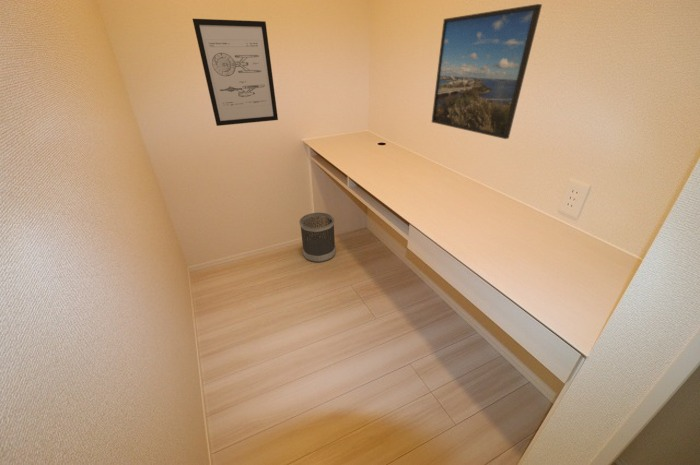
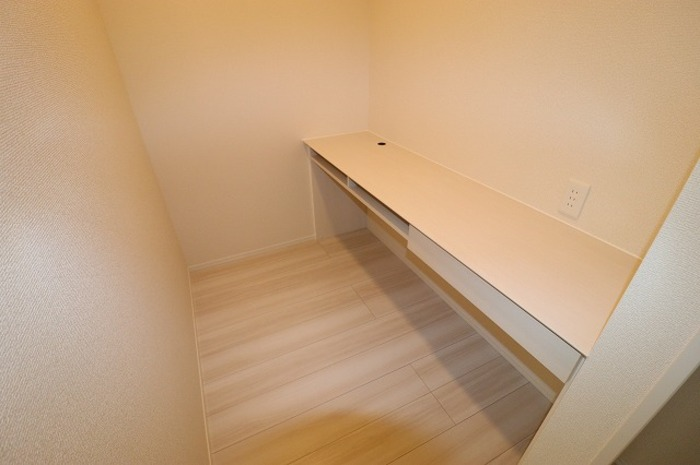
- wastebasket (318, 236)
- wall art (240, 75)
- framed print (474, 76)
